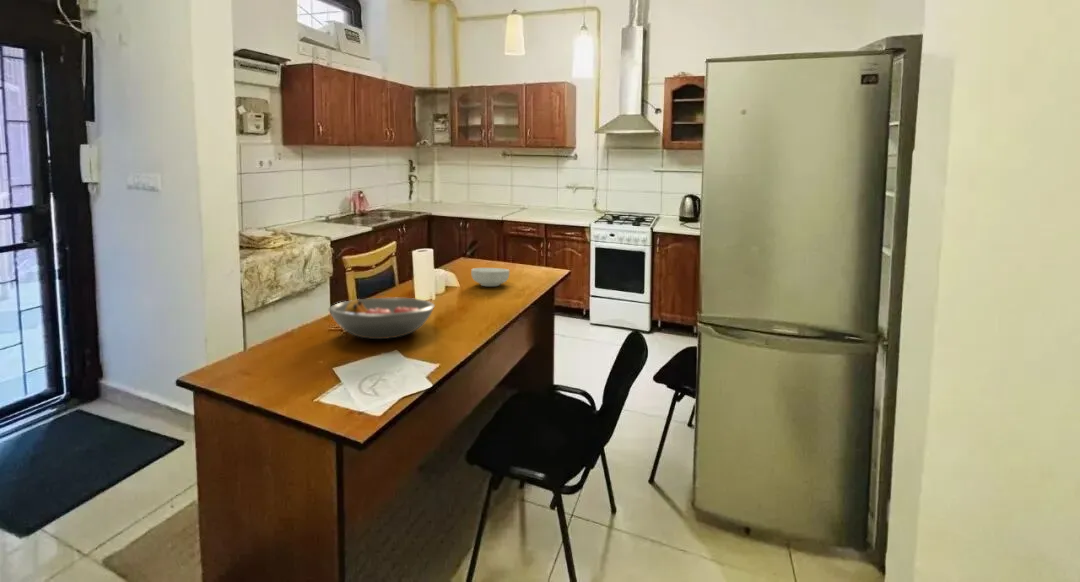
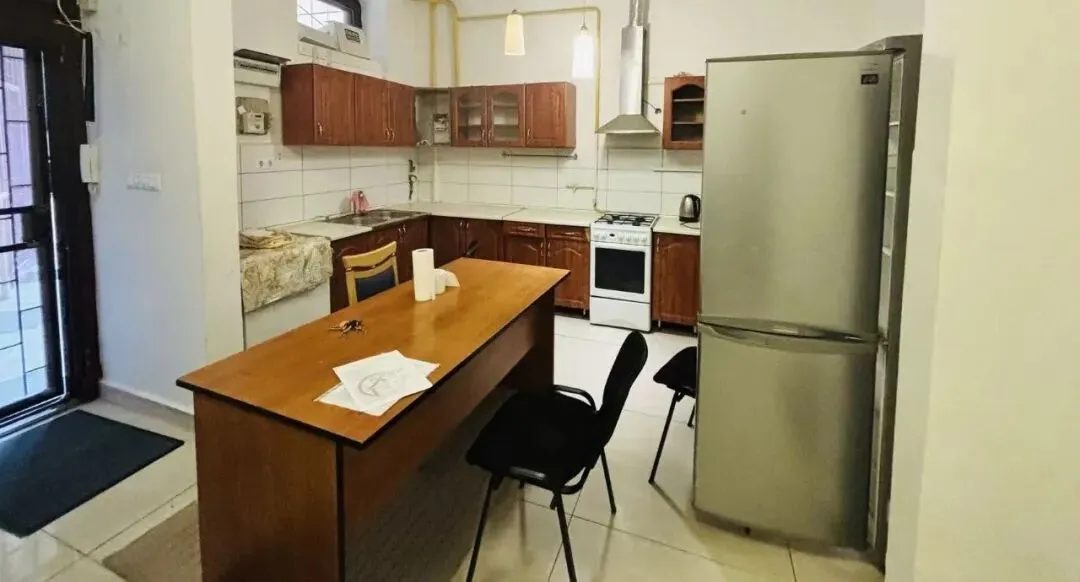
- cereal bowl (490, 277)
- fruit bowl (383, 316)
